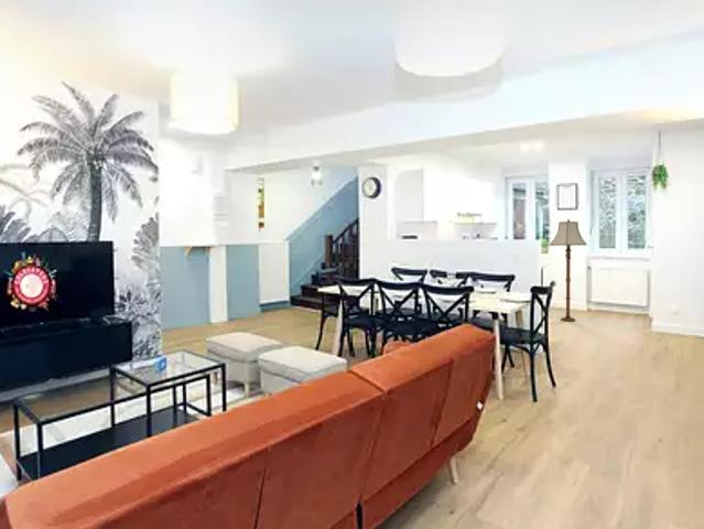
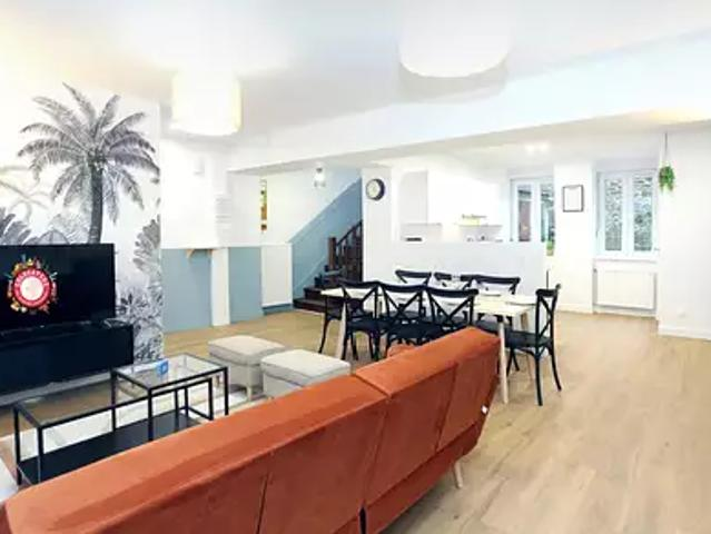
- floor lamp (567, 269)
